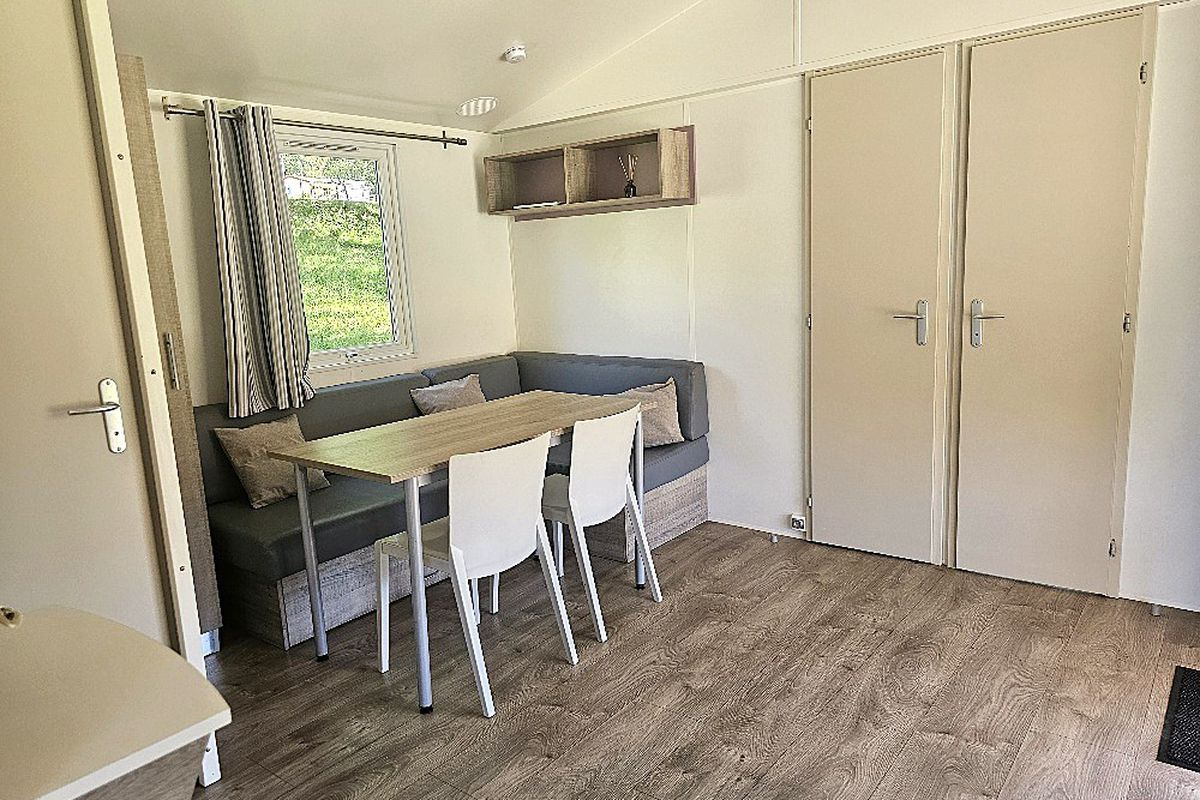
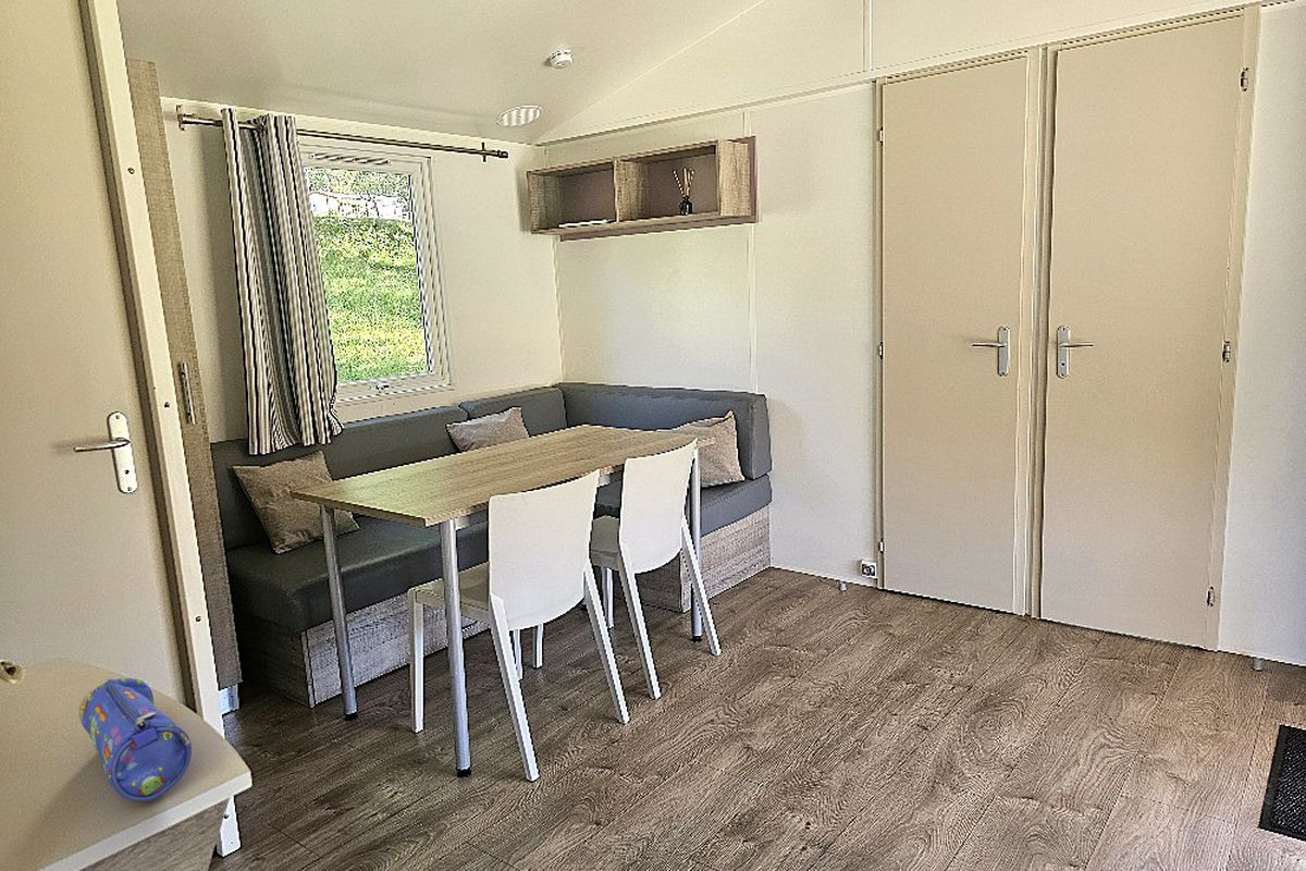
+ pencil case (133, 732)
